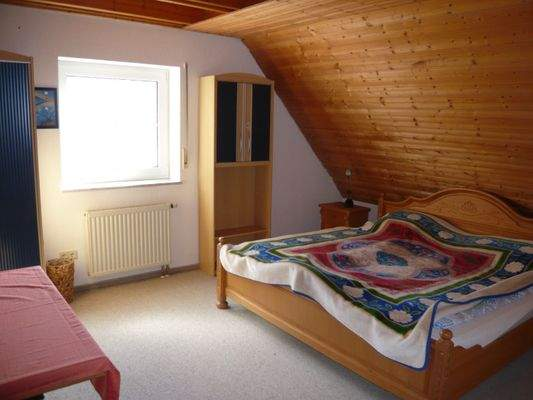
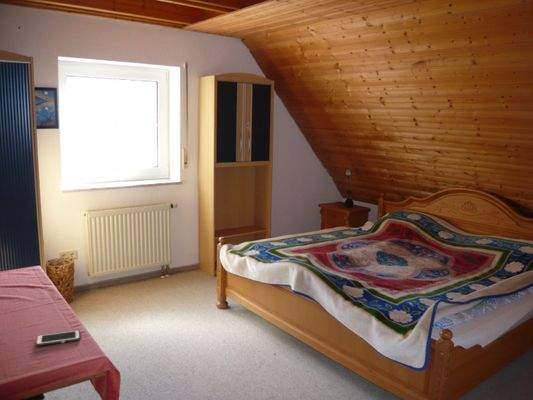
+ cell phone (58, 337)
